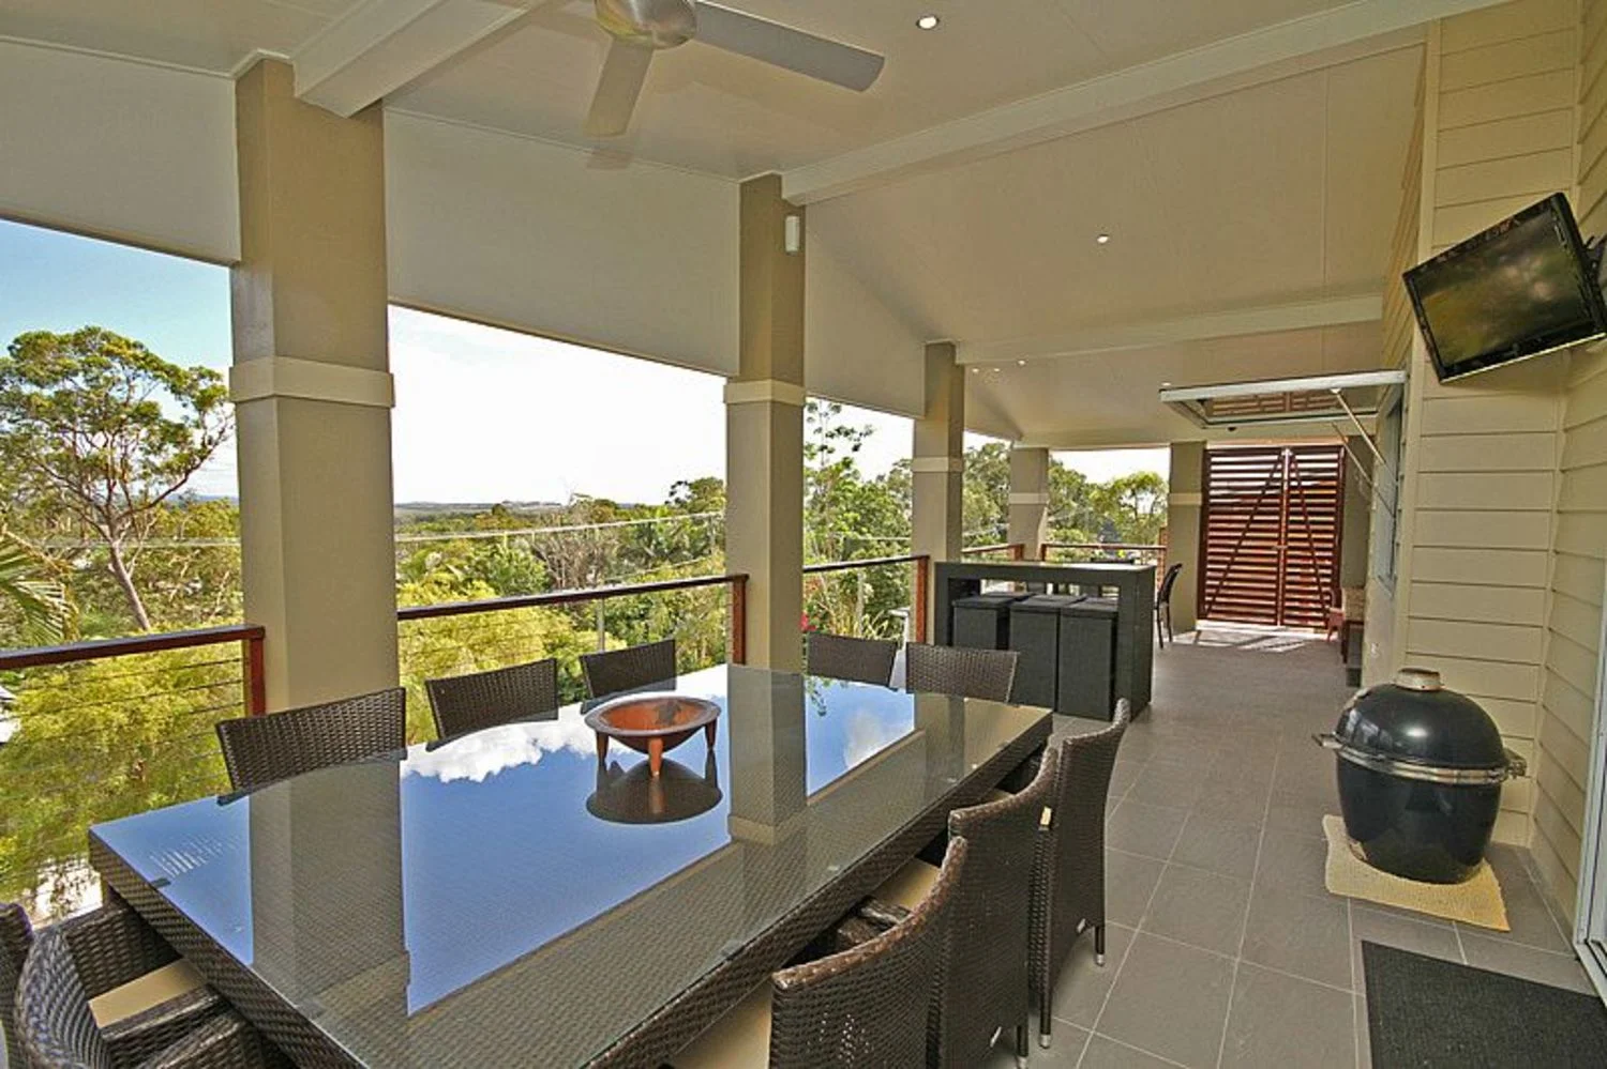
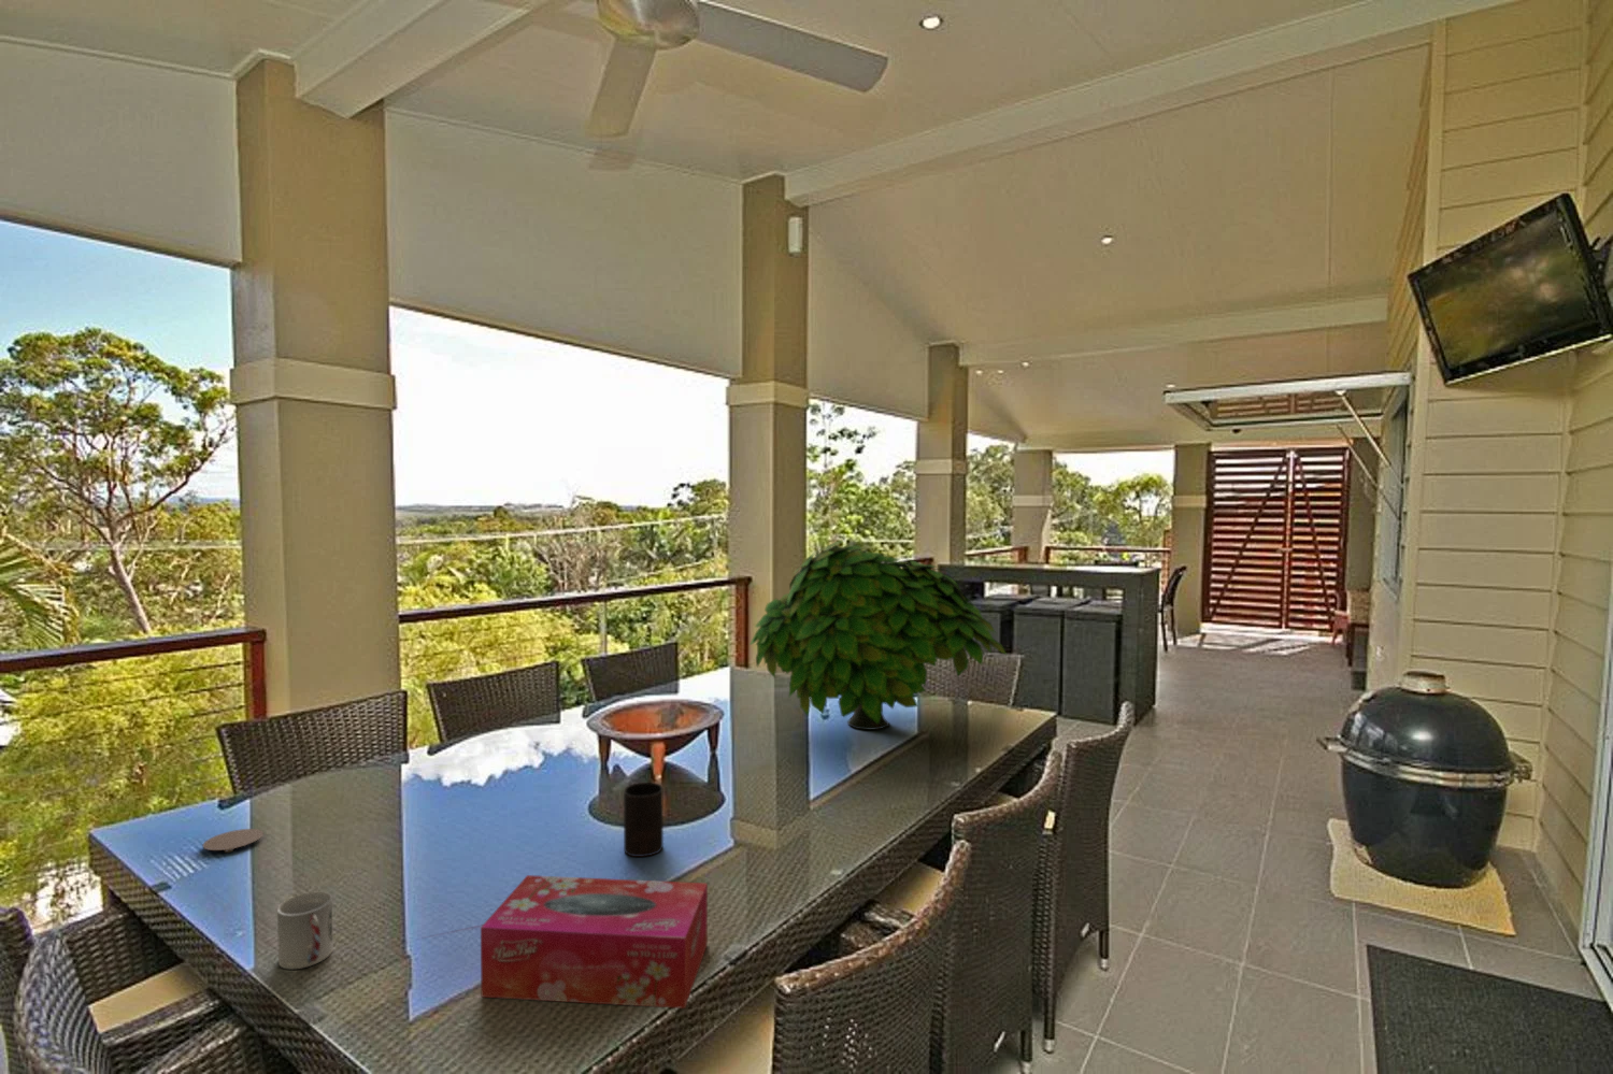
+ tissue box (600, 936)
+ plant (875, 630)
+ coaster (234, 841)
+ cup (644, 819)
+ cup (308, 934)
